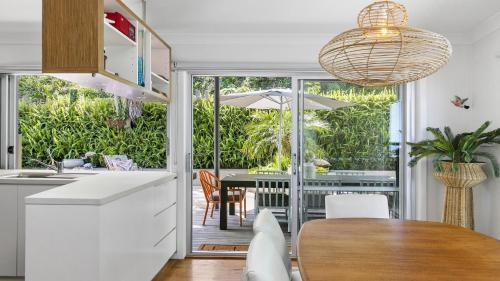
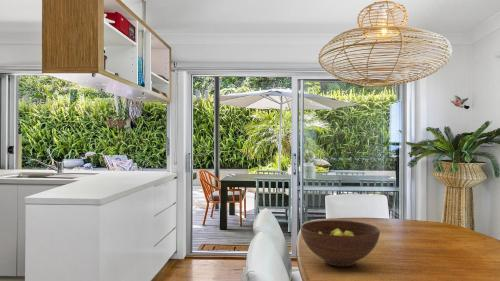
+ fruit bowl (339, 245)
